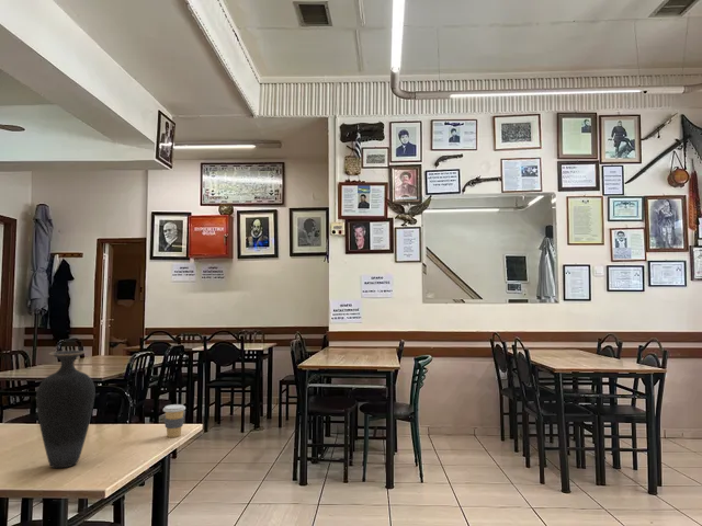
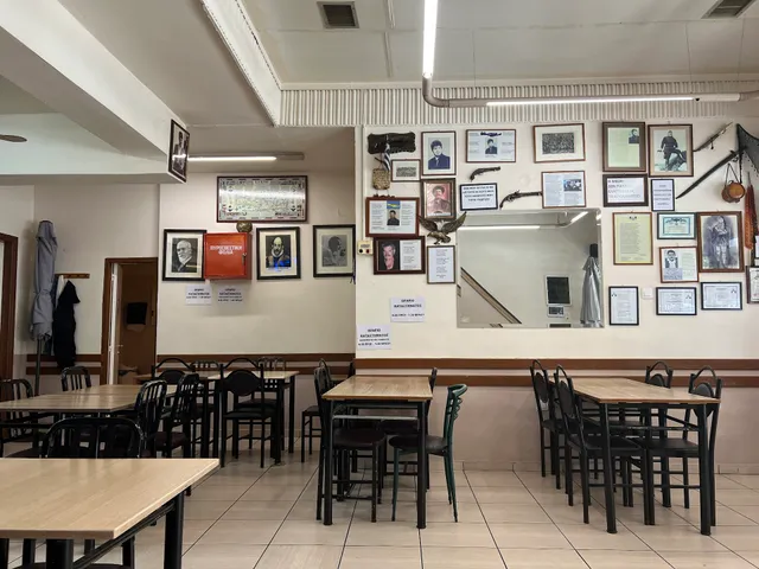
- vase (66, 408)
- coffee cup (173, 421)
